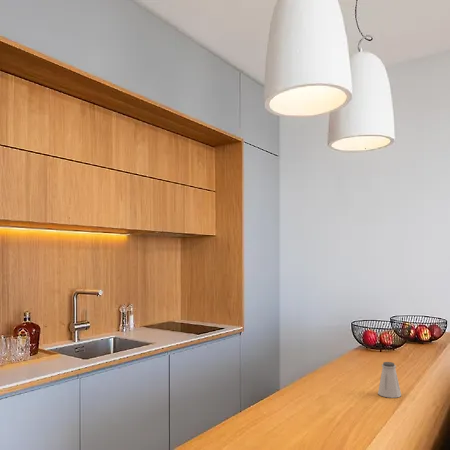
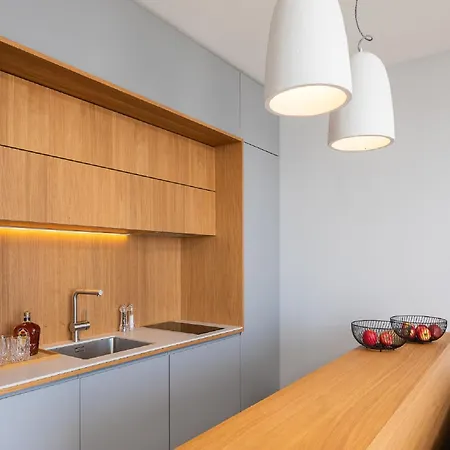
- saltshaker (389, 378)
